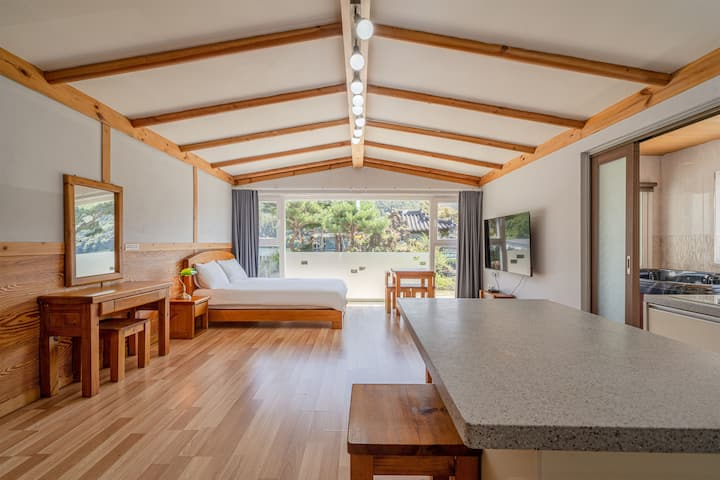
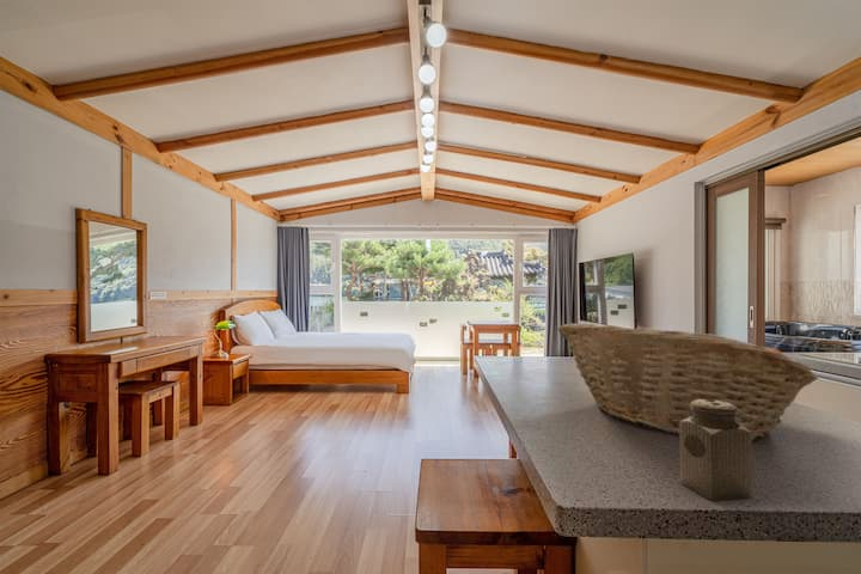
+ fruit basket (668, 370)
+ salt shaker (714, 445)
